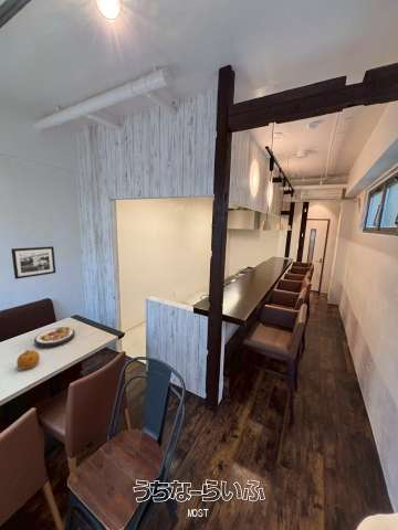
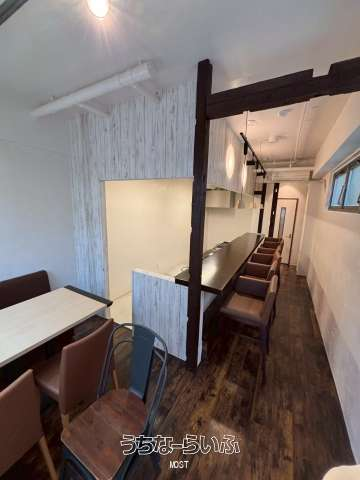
- plate (55, 335)
- picture frame (34, 262)
- fruit (28, 358)
